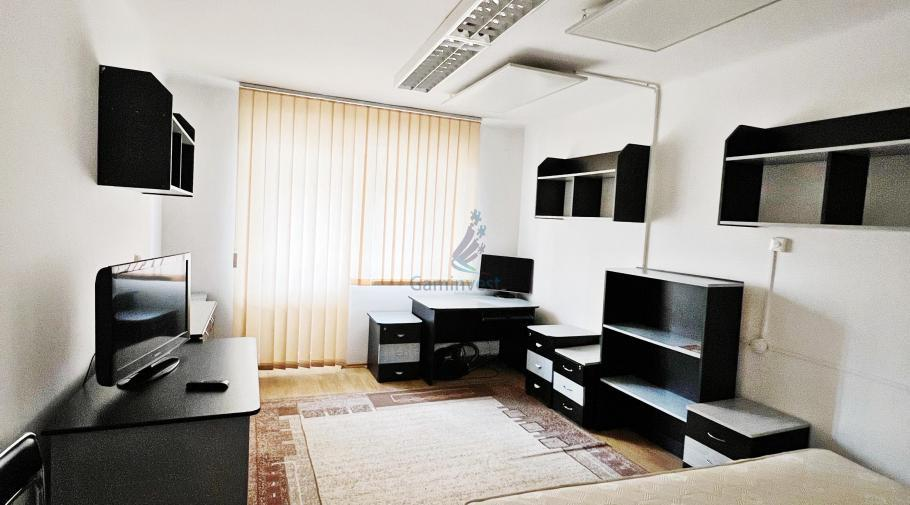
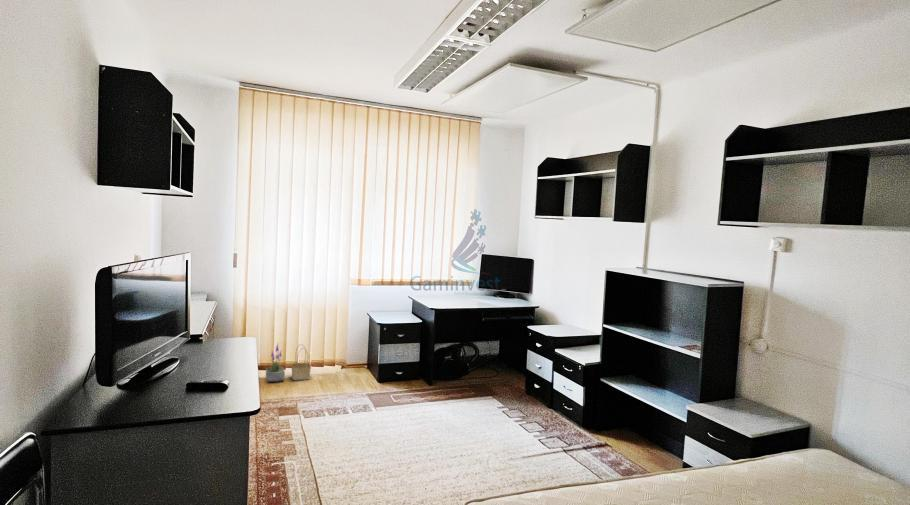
+ potted plant (275, 361)
+ basket (301, 363)
